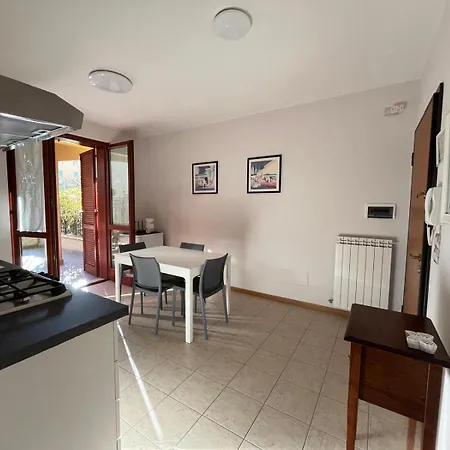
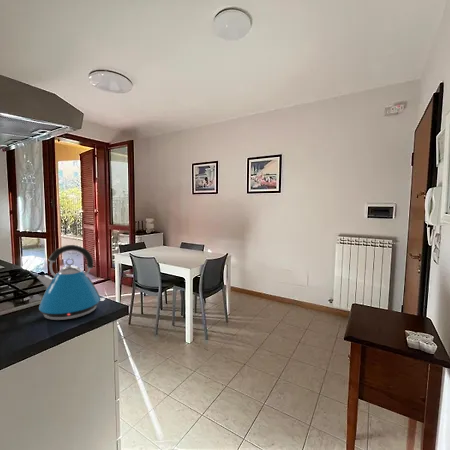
+ kettle (72, 277)
